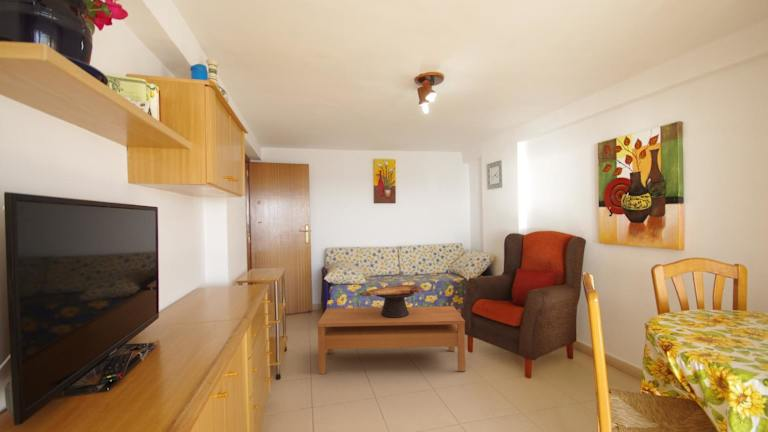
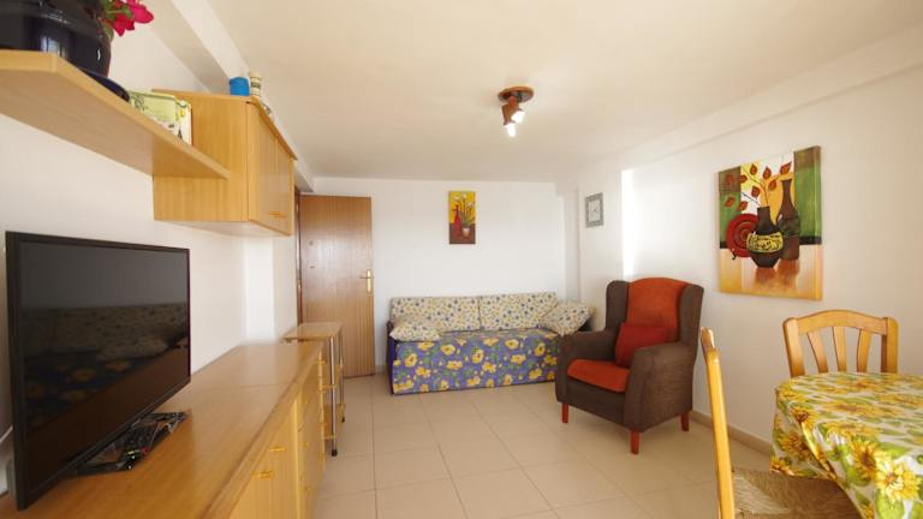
- coffee table (391, 337)
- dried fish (391, 301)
